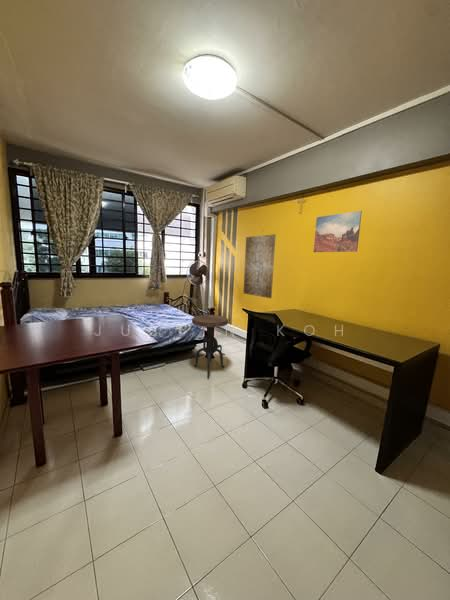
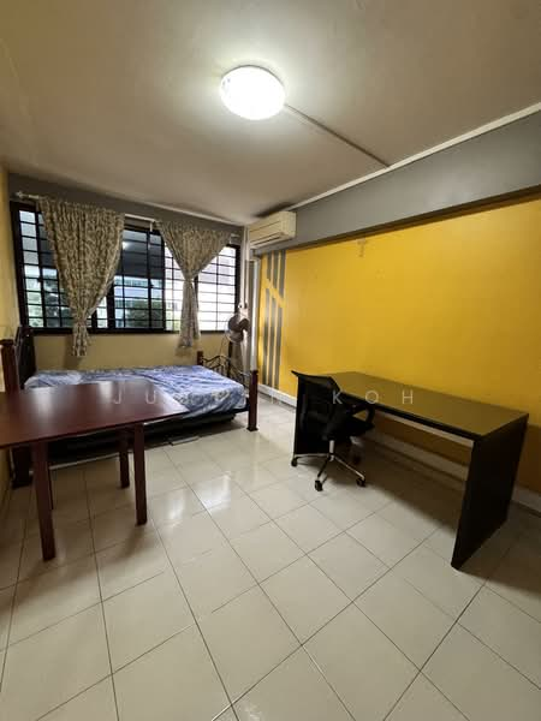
- side table (209, 344)
- wall art (258, 266)
- wall art (335, 233)
